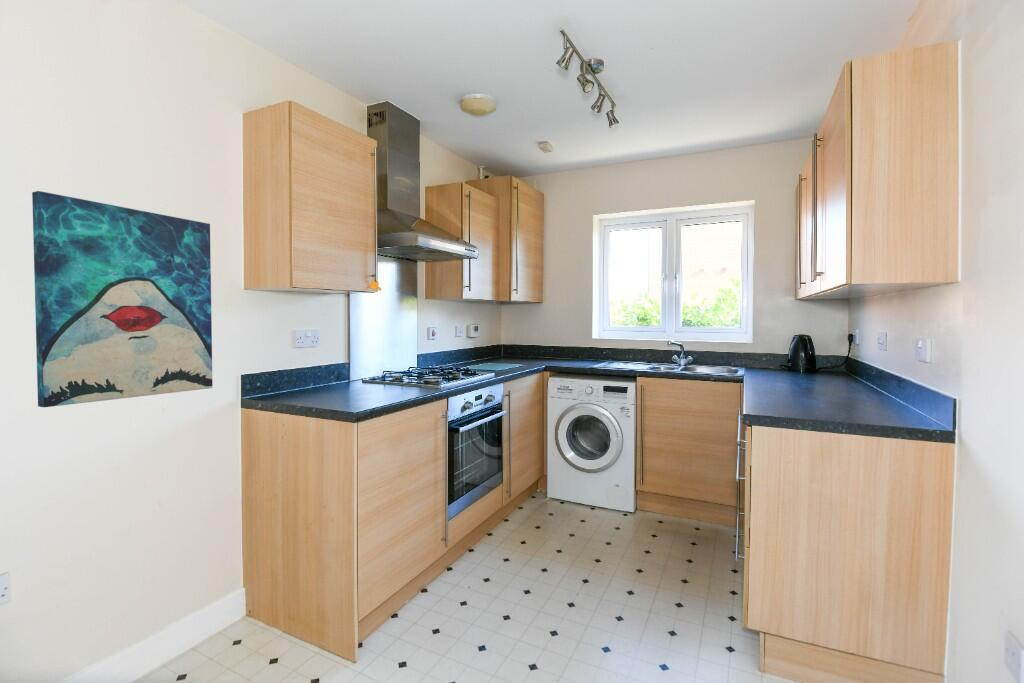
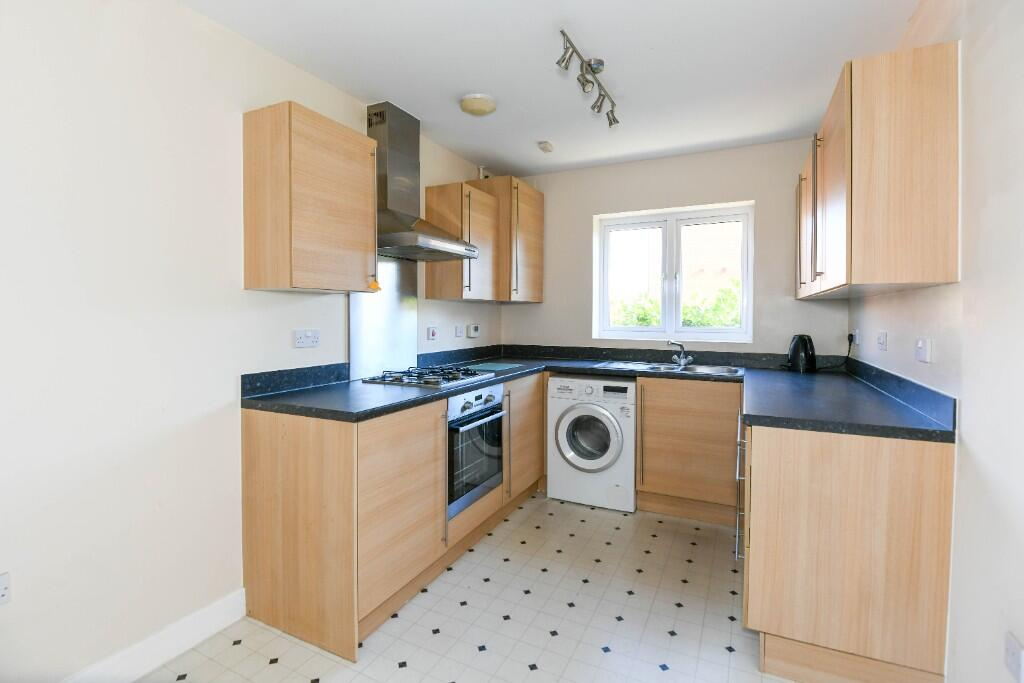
- wall art (134, 303)
